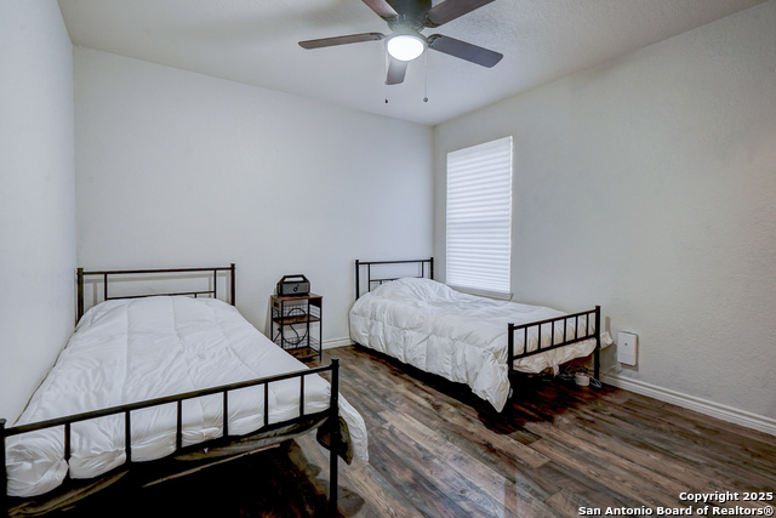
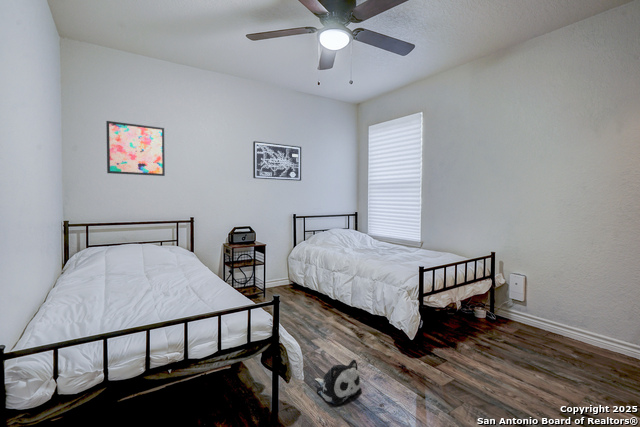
+ plush toy (333, 373)
+ wall art (136, 149)
+ wall art (278, 161)
